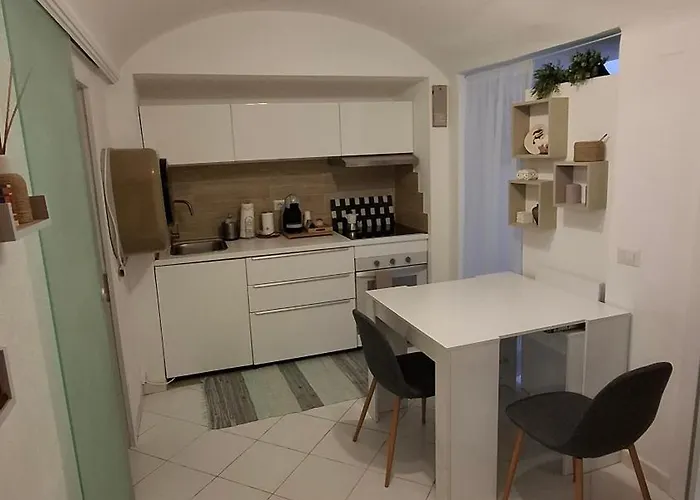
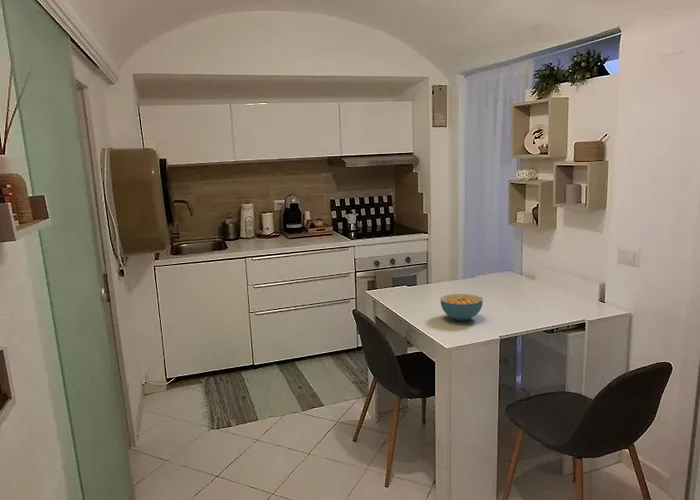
+ cereal bowl (461, 308)
